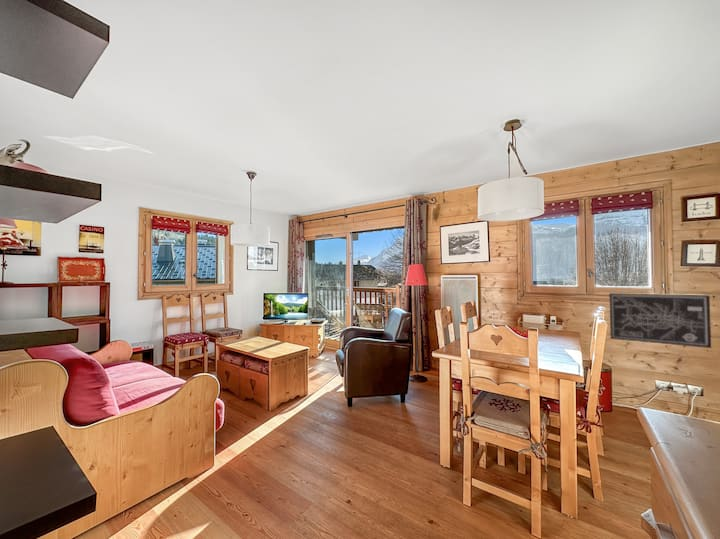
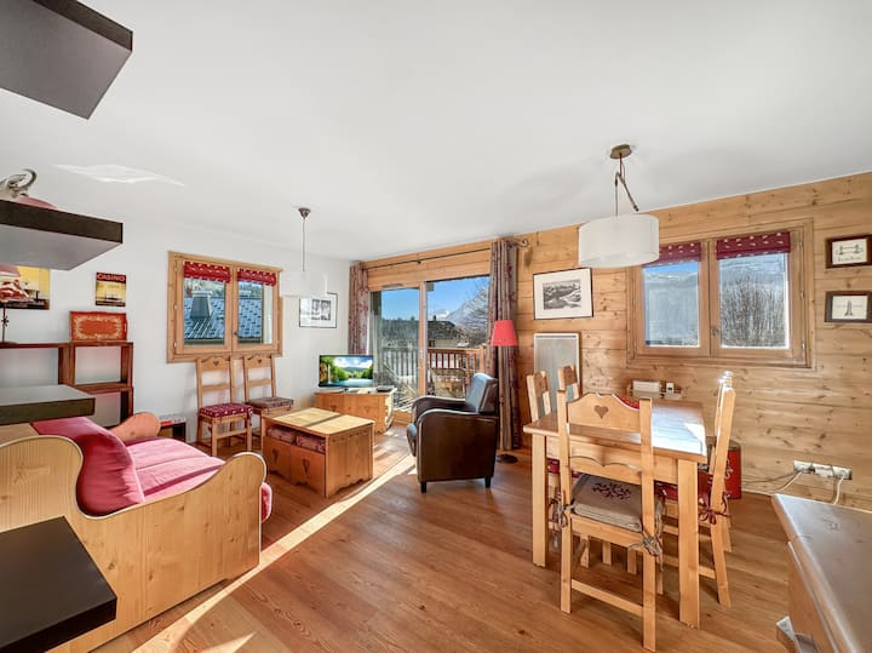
- wall art (656, 318)
